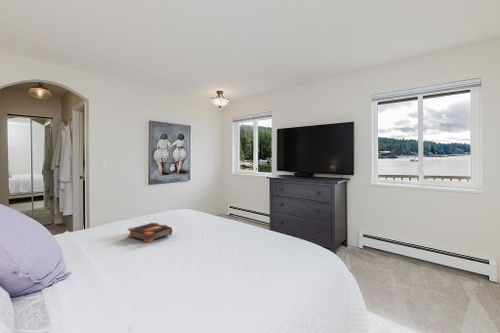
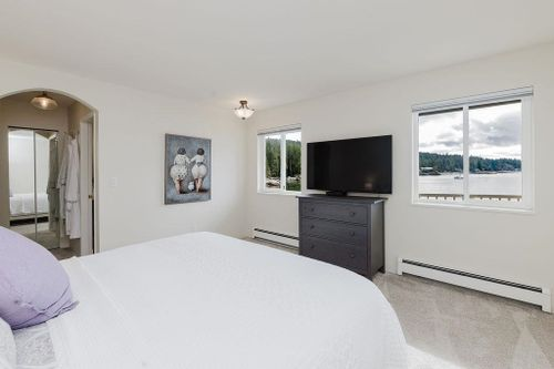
- bible (149, 230)
